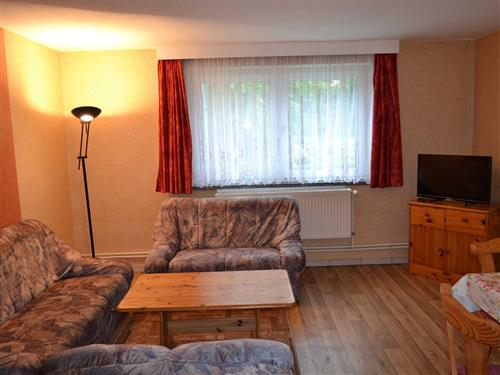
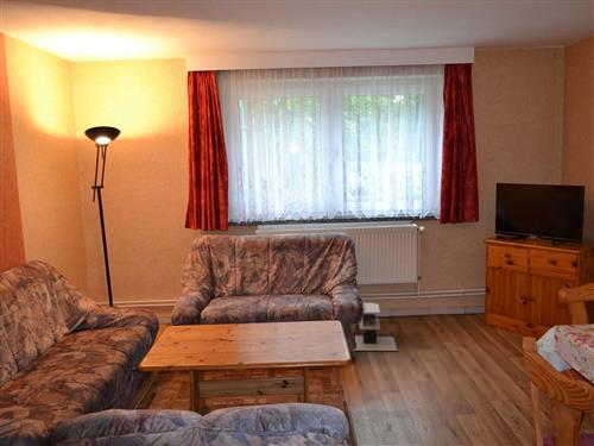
+ side table (369, 322)
